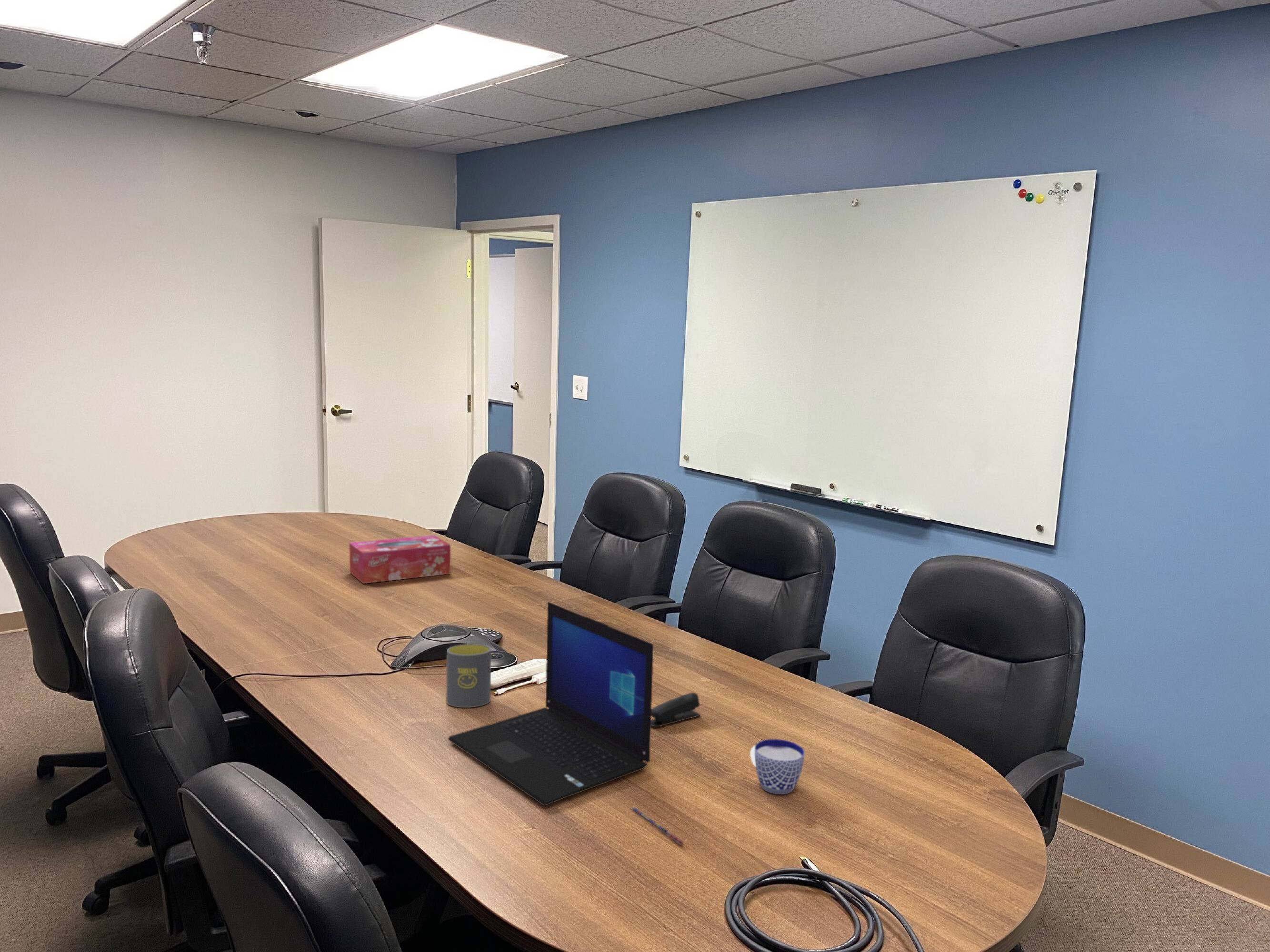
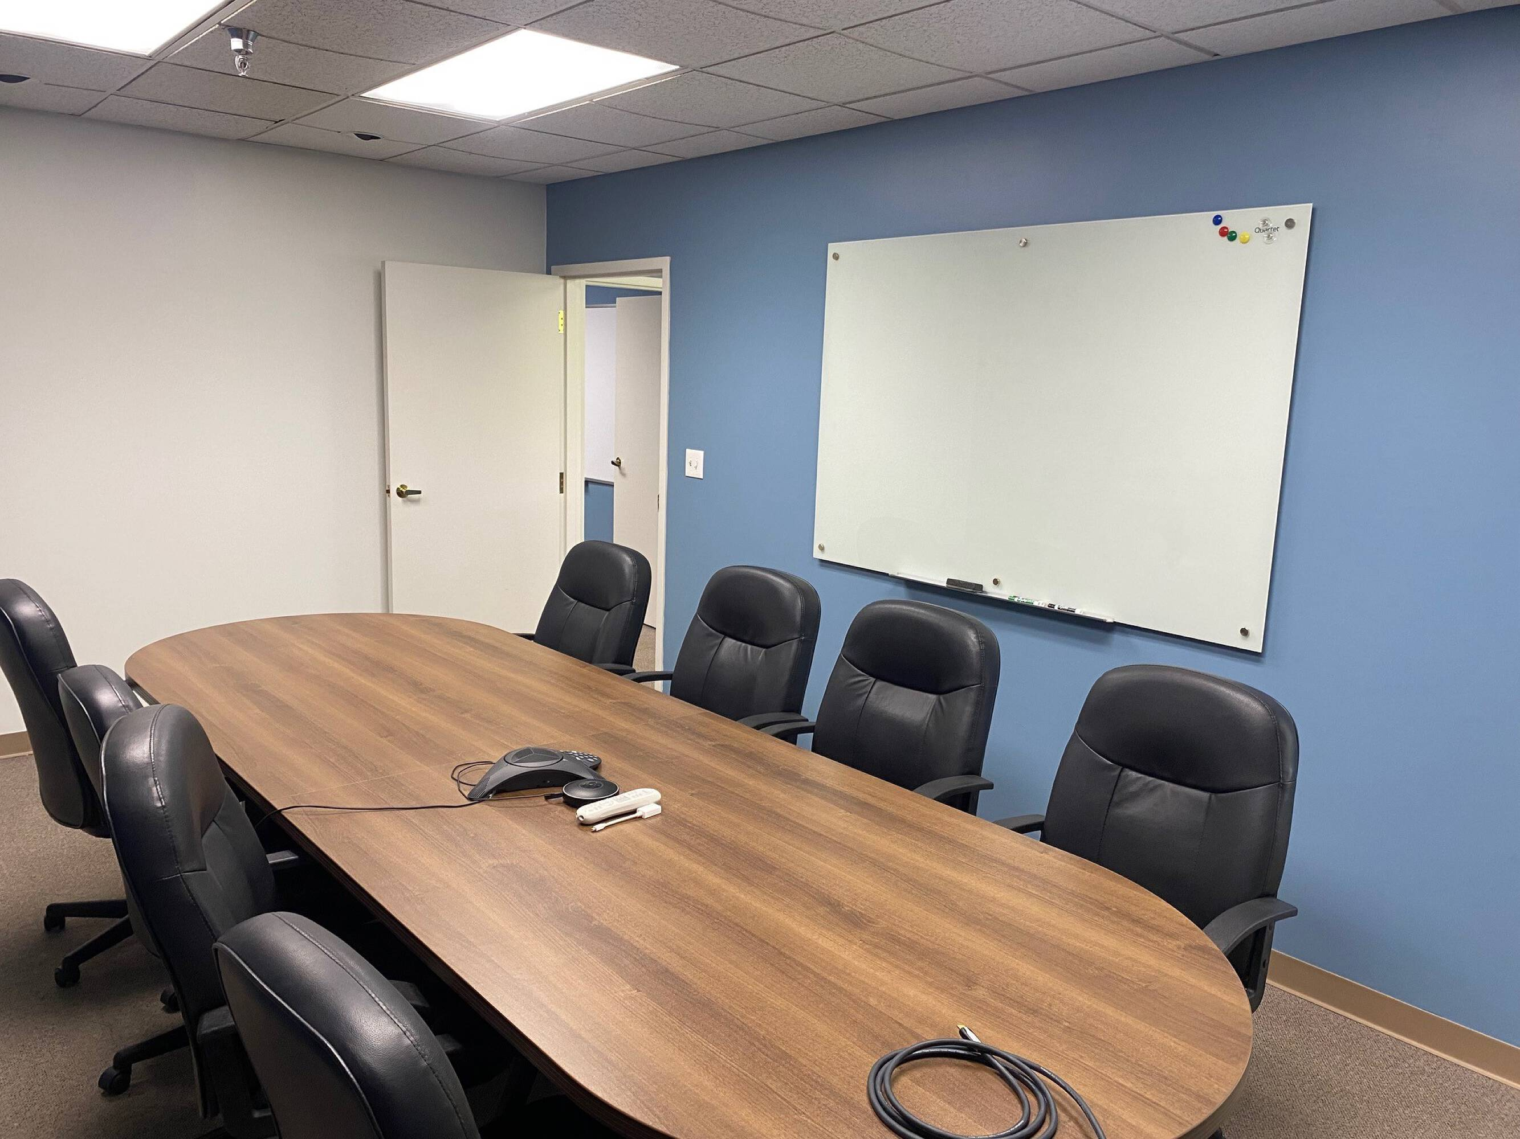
- cup (773, 765)
- tissue box (400, 558)
- laptop (548, 694)
- mug (469, 673)
- stapler (674, 709)
- pen (656, 824)
